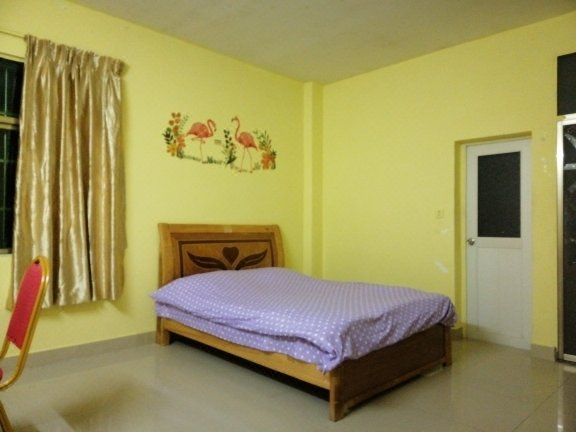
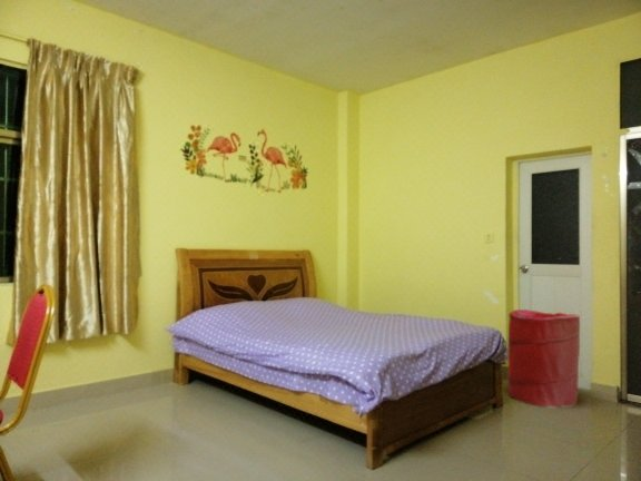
+ laundry hamper (543, 353)
